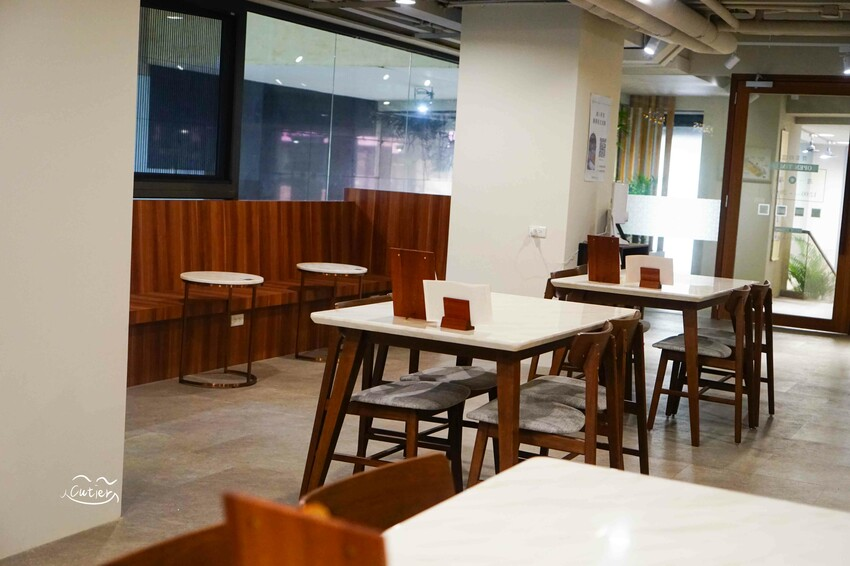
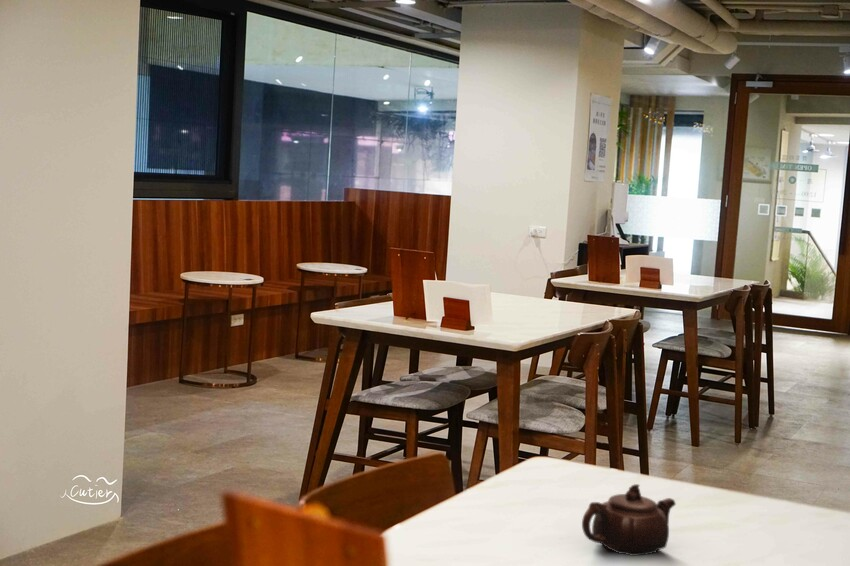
+ teapot (629, 515)
